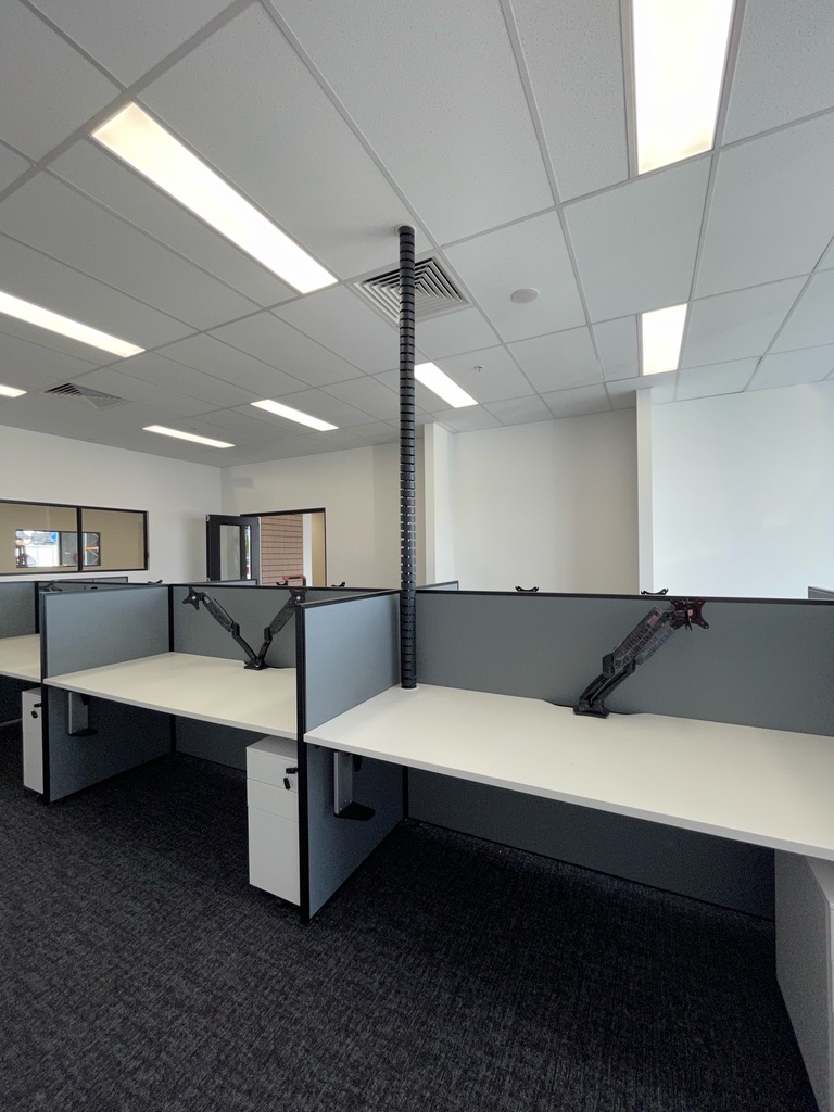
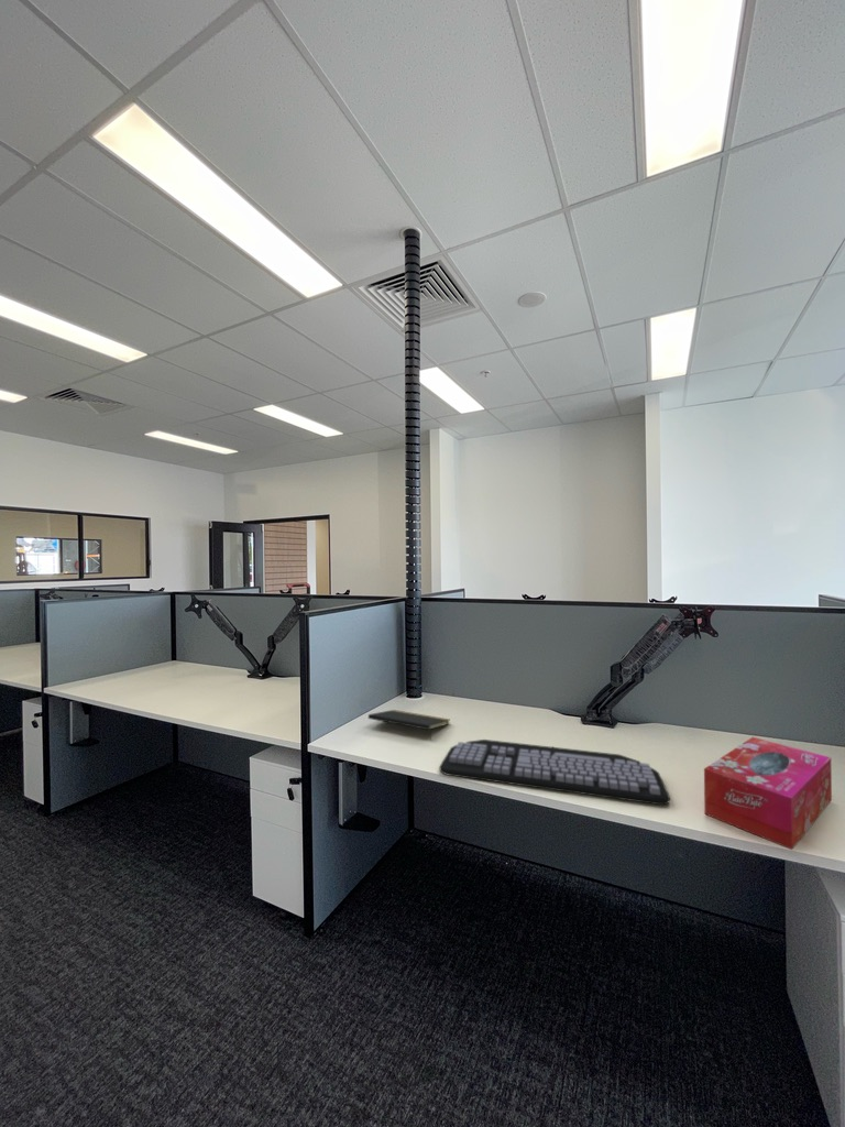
+ tissue box (769, 785)
+ notepad (409, 719)
+ keyboard (547, 762)
